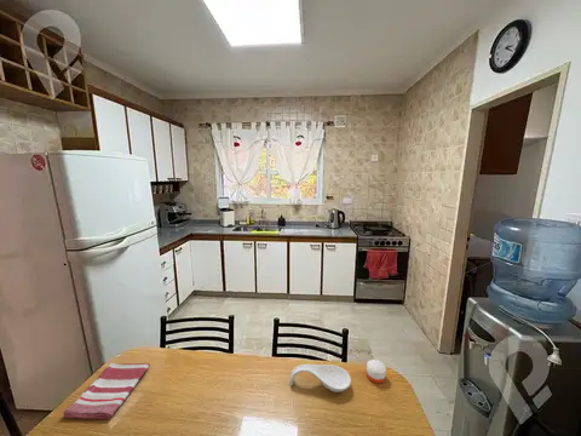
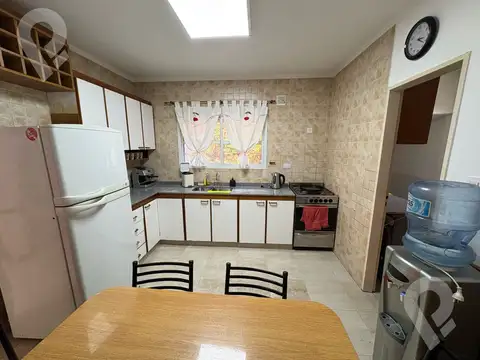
- dish towel (111, 386)
- candle (376, 365)
- spoon rest (320, 375)
